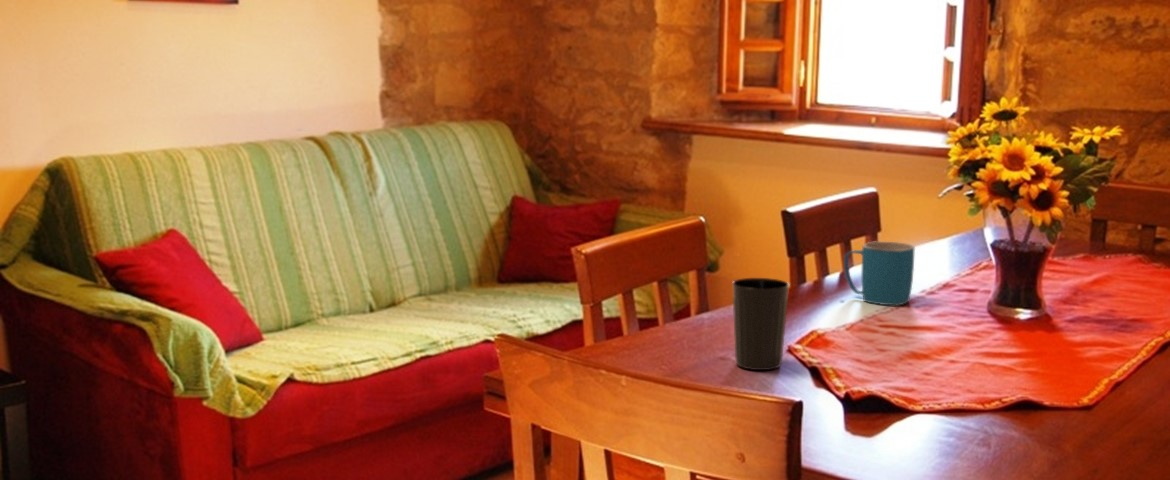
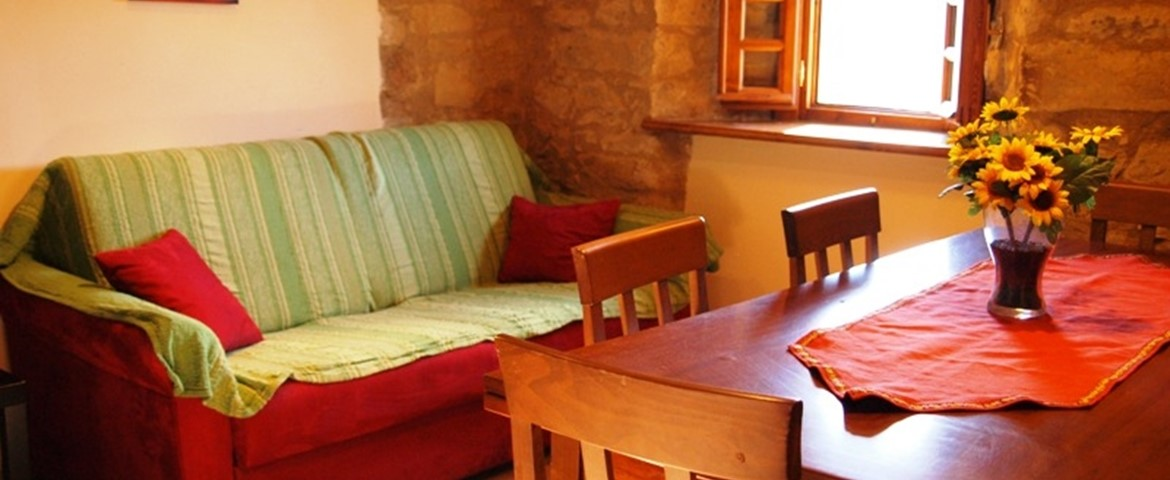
- mug (877, 272)
- cup (759, 324)
